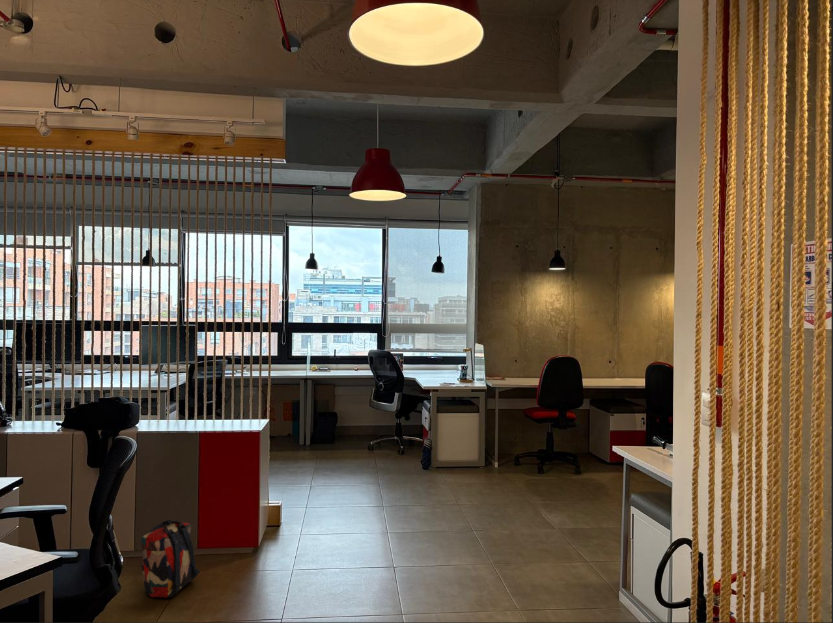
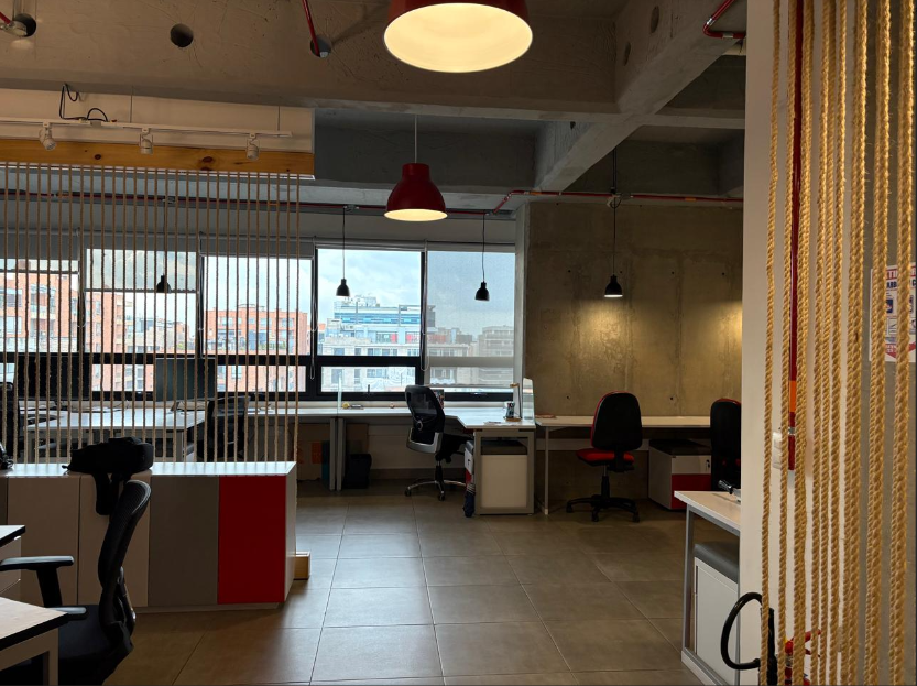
- backpack (170, 553)
